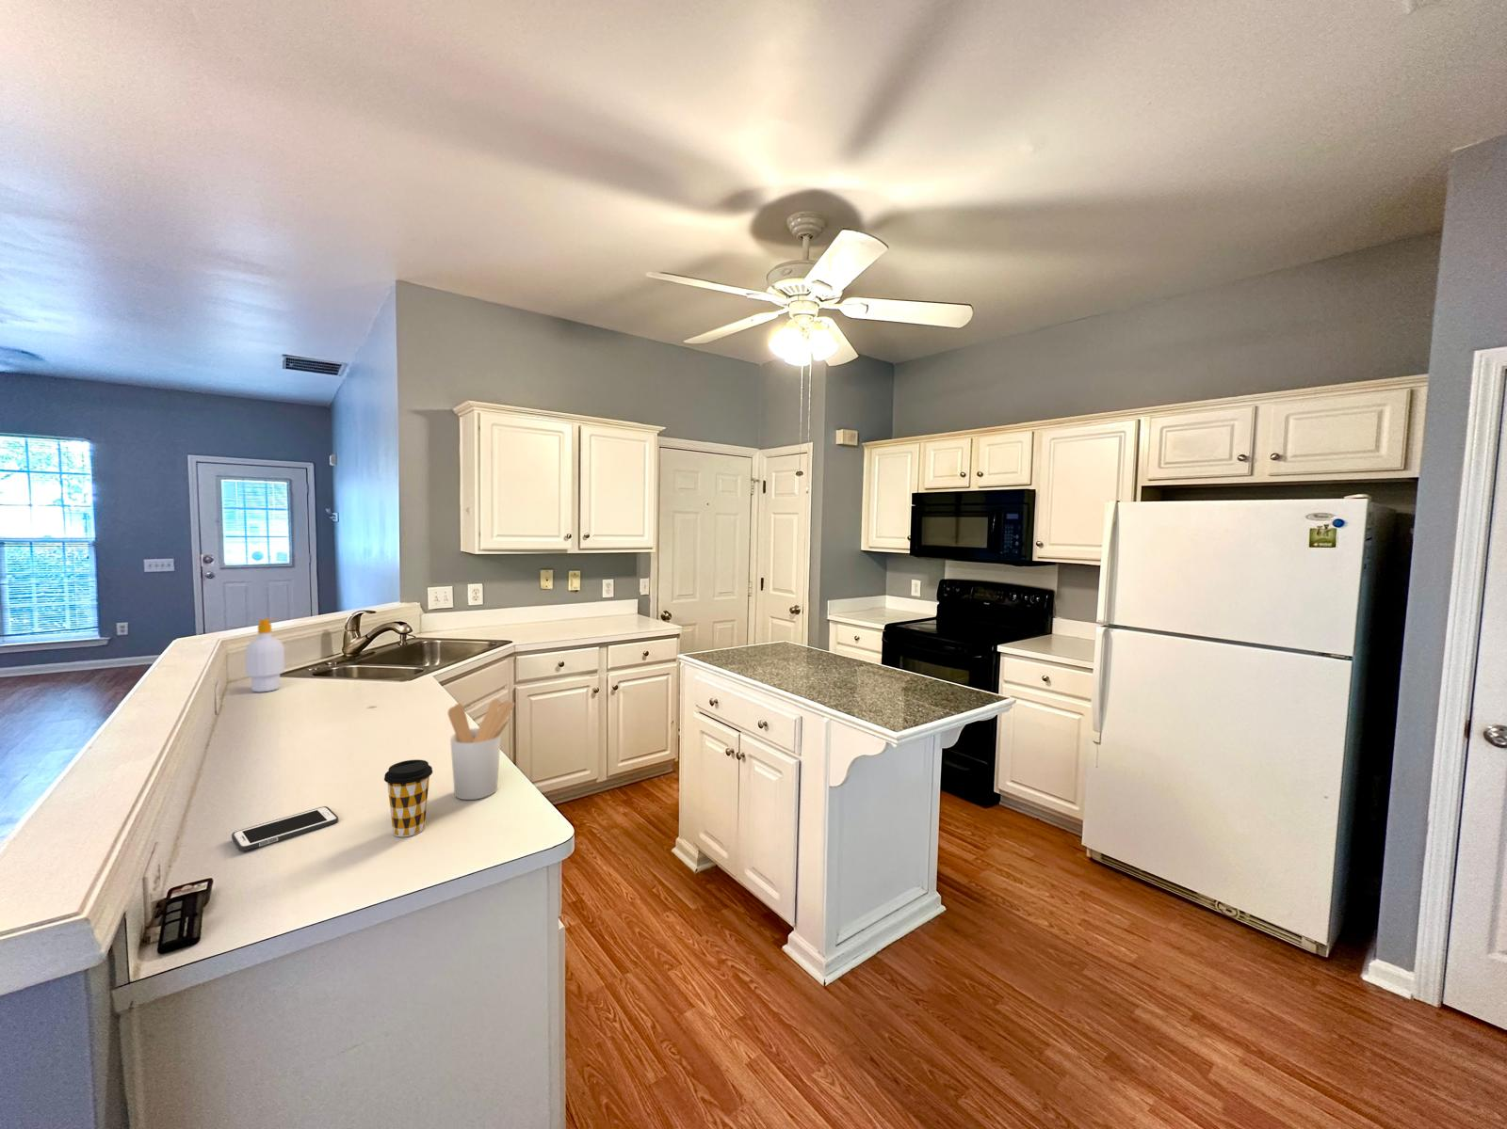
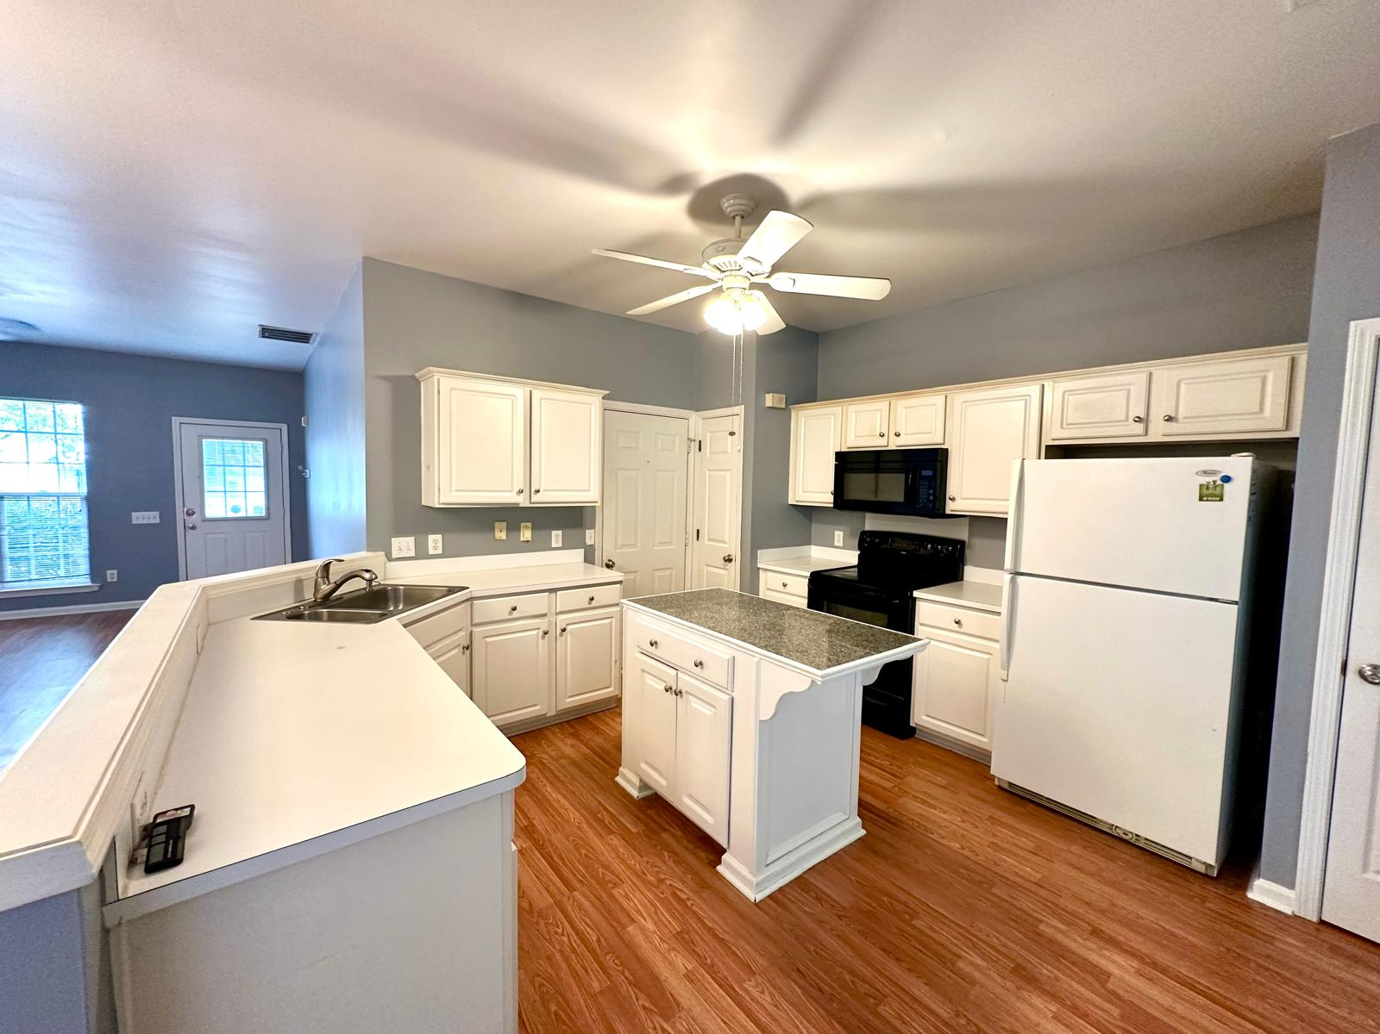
- cell phone (286, 827)
- soap bottle (265, 653)
- coffee cup (408, 798)
- utensil holder (484, 745)
